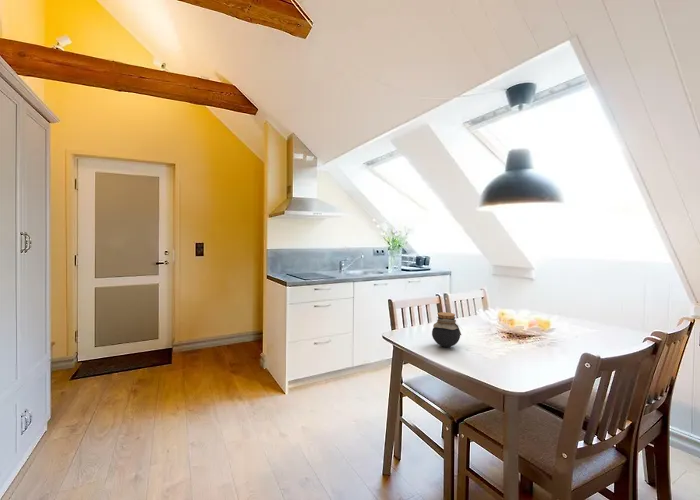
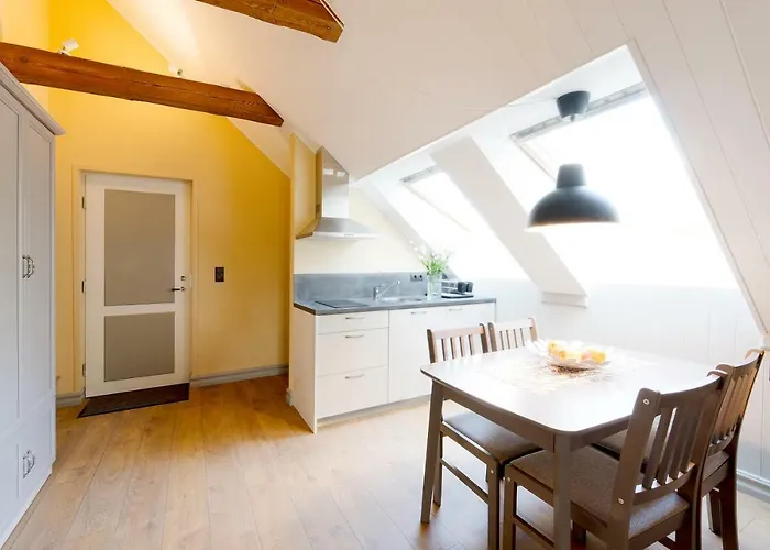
- jar (447, 330)
